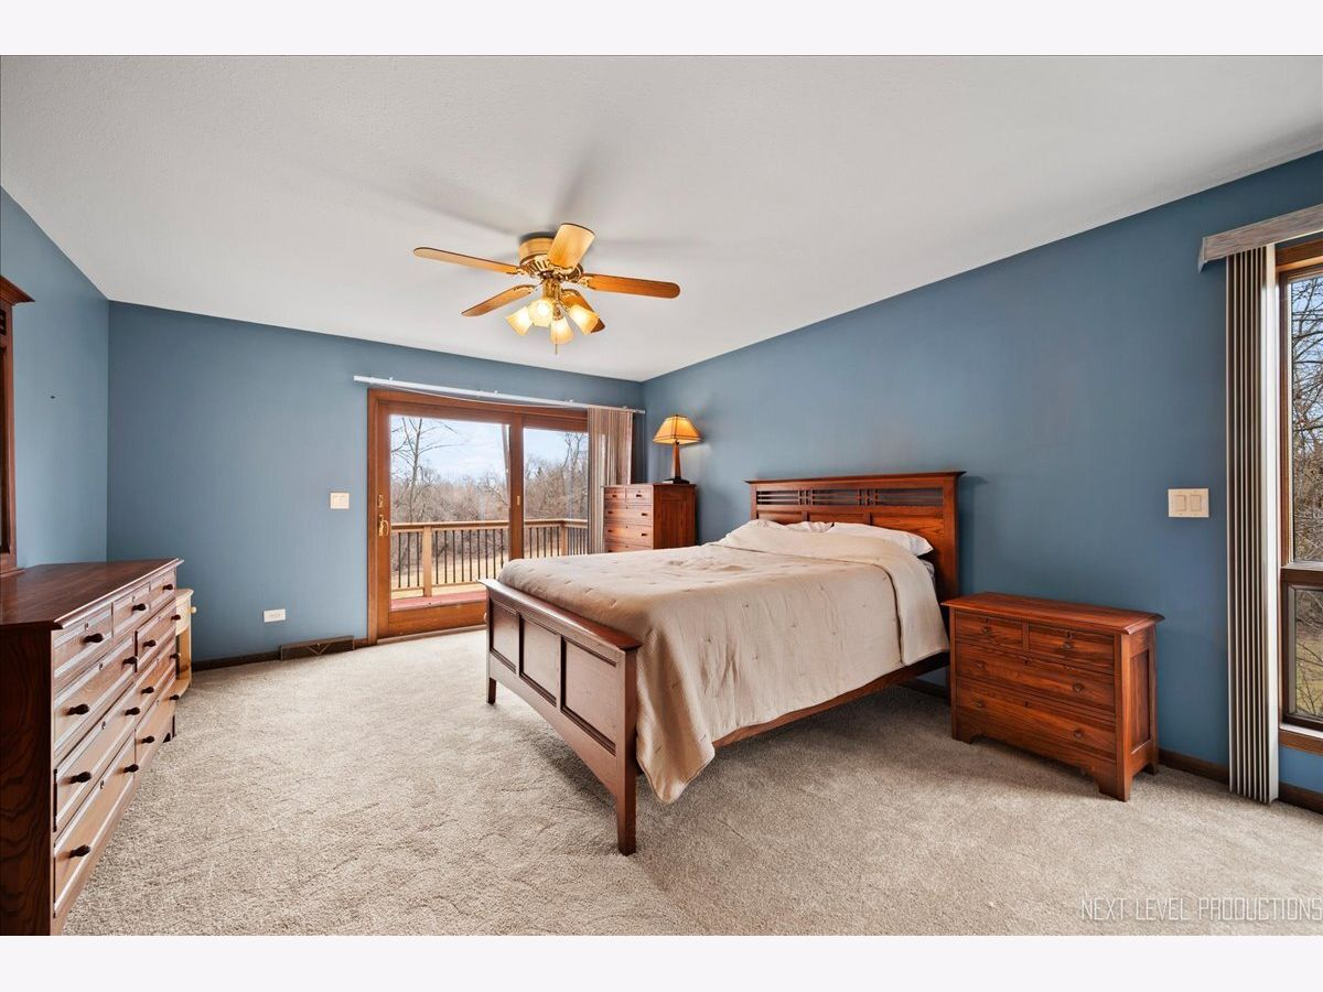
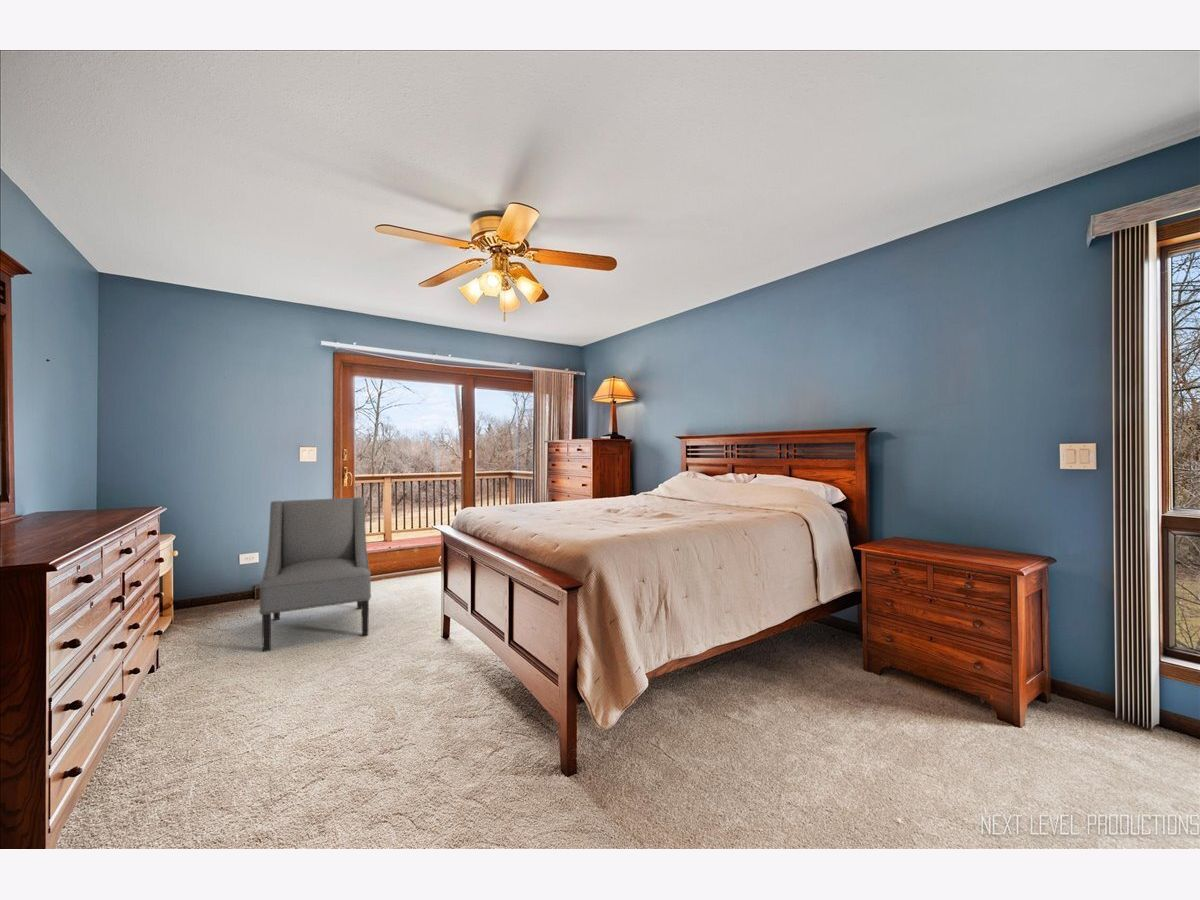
+ chair (318, 564)
